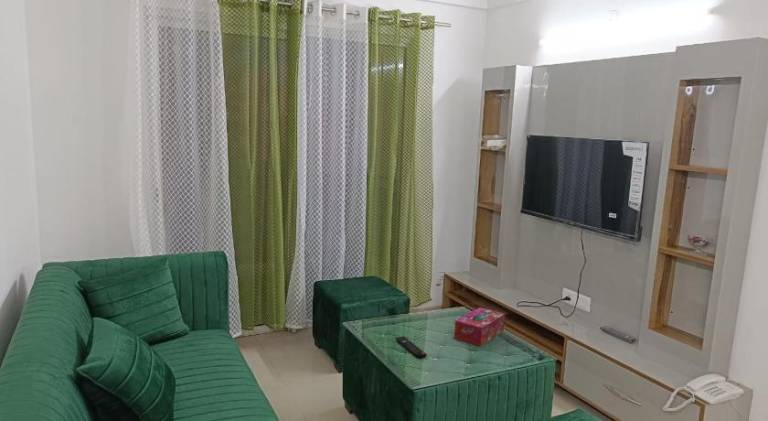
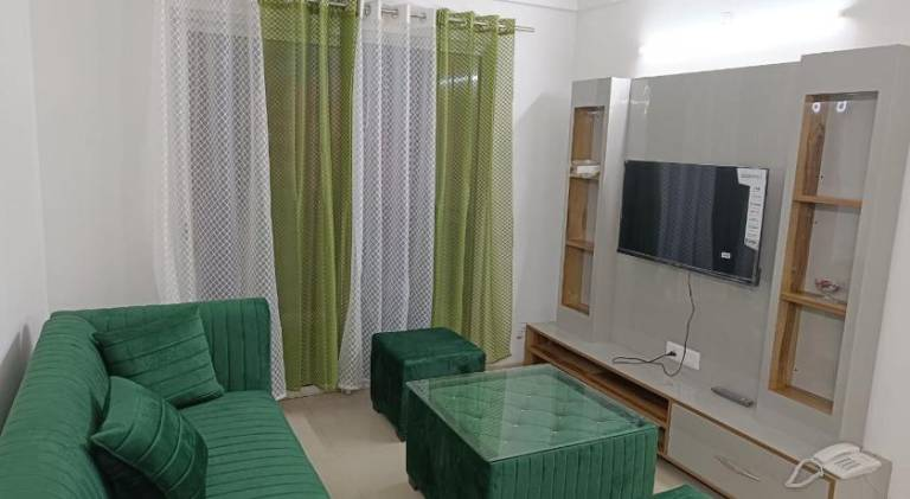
- remote control (410, 347)
- tissue box (480, 325)
